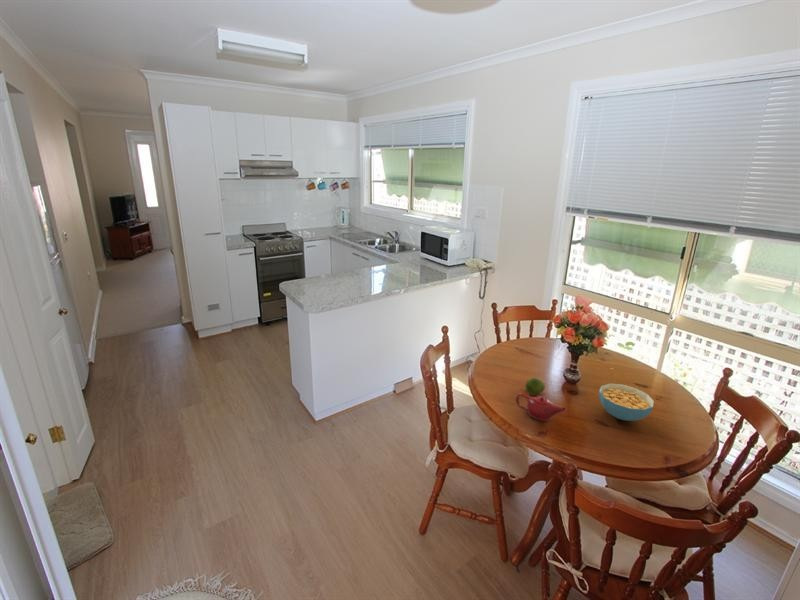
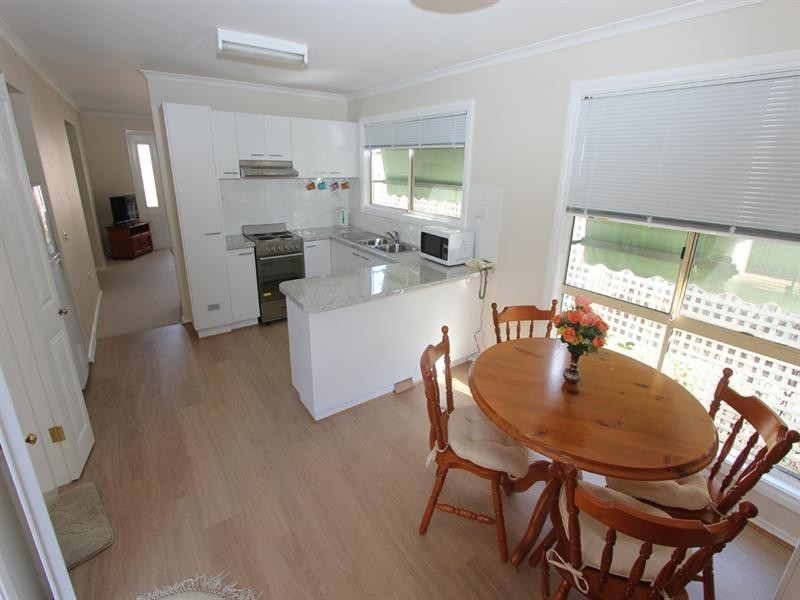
- teapot (539, 406)
- cereal bowl (623, 406)
- fruit (534, 386)
